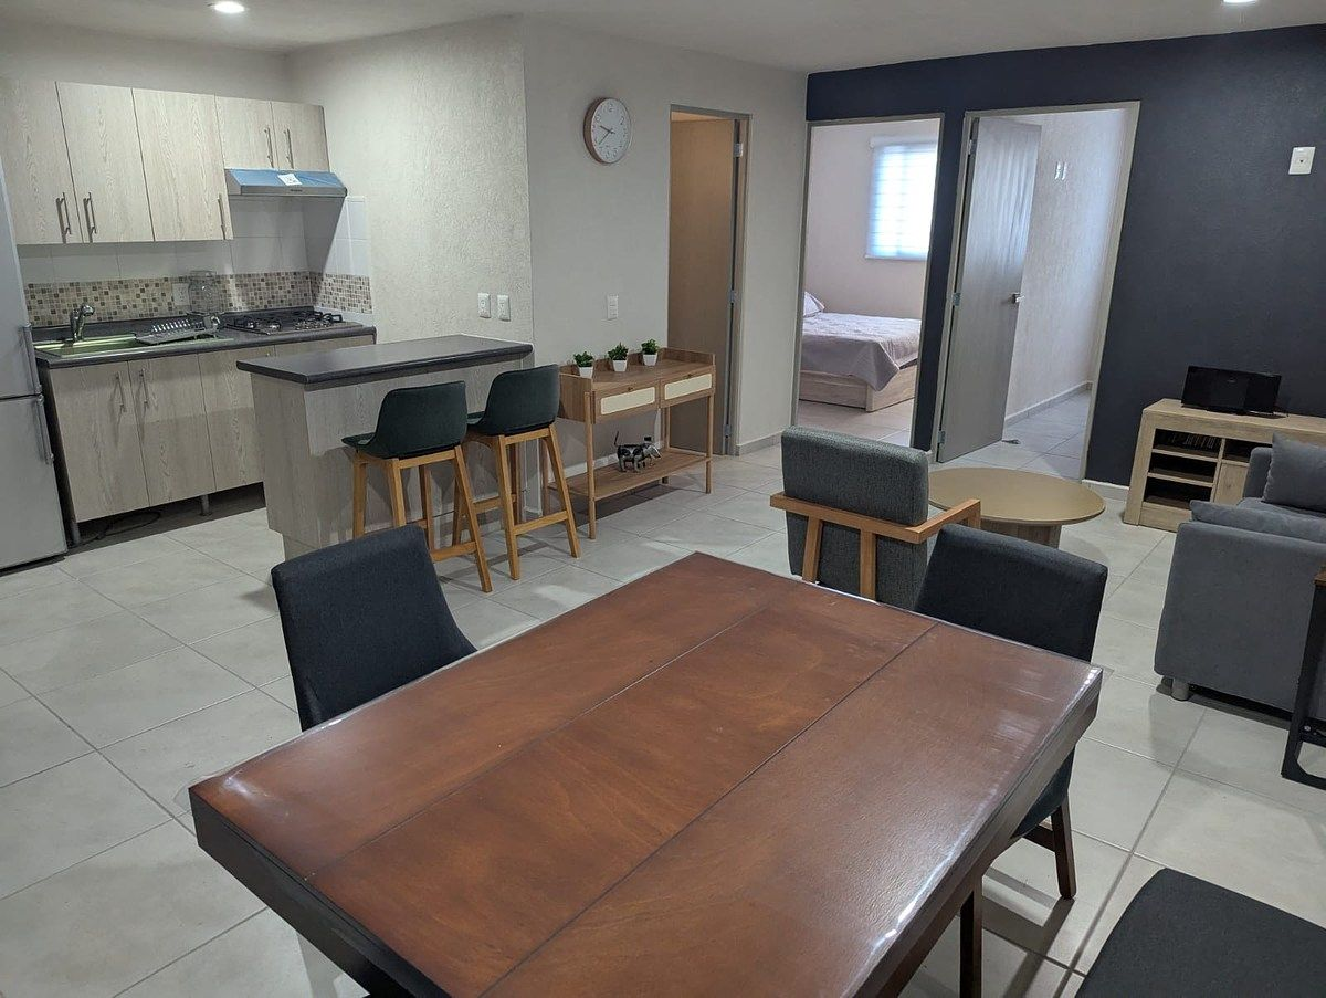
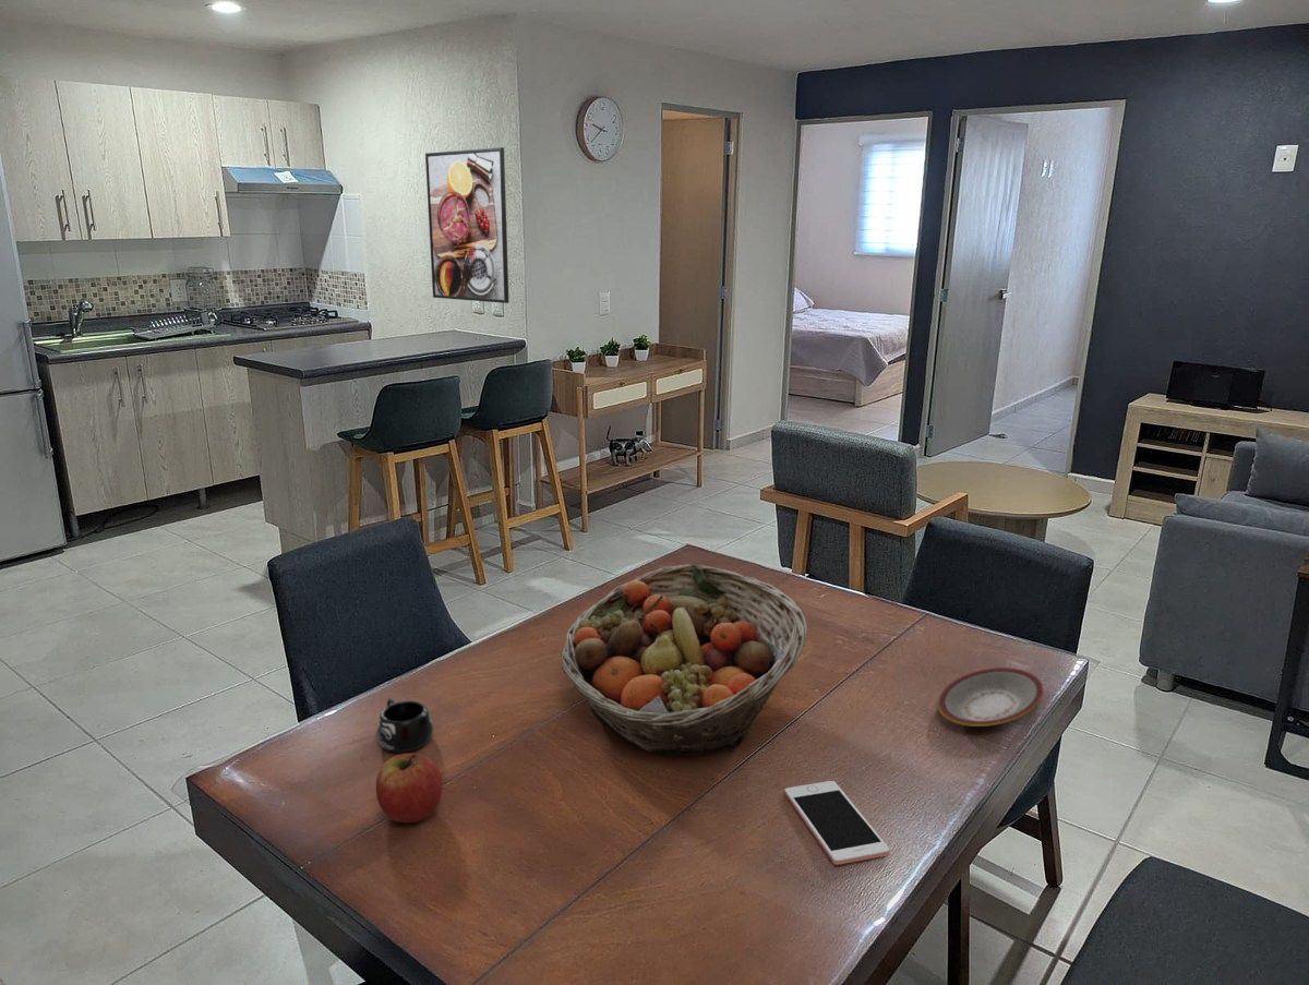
+ mug (401, 722)
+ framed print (466, 227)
+ plate (990, 699)
+ cell phone (833, 819)
+ apple (408, 783)
+ fruit basket (680, 653)
